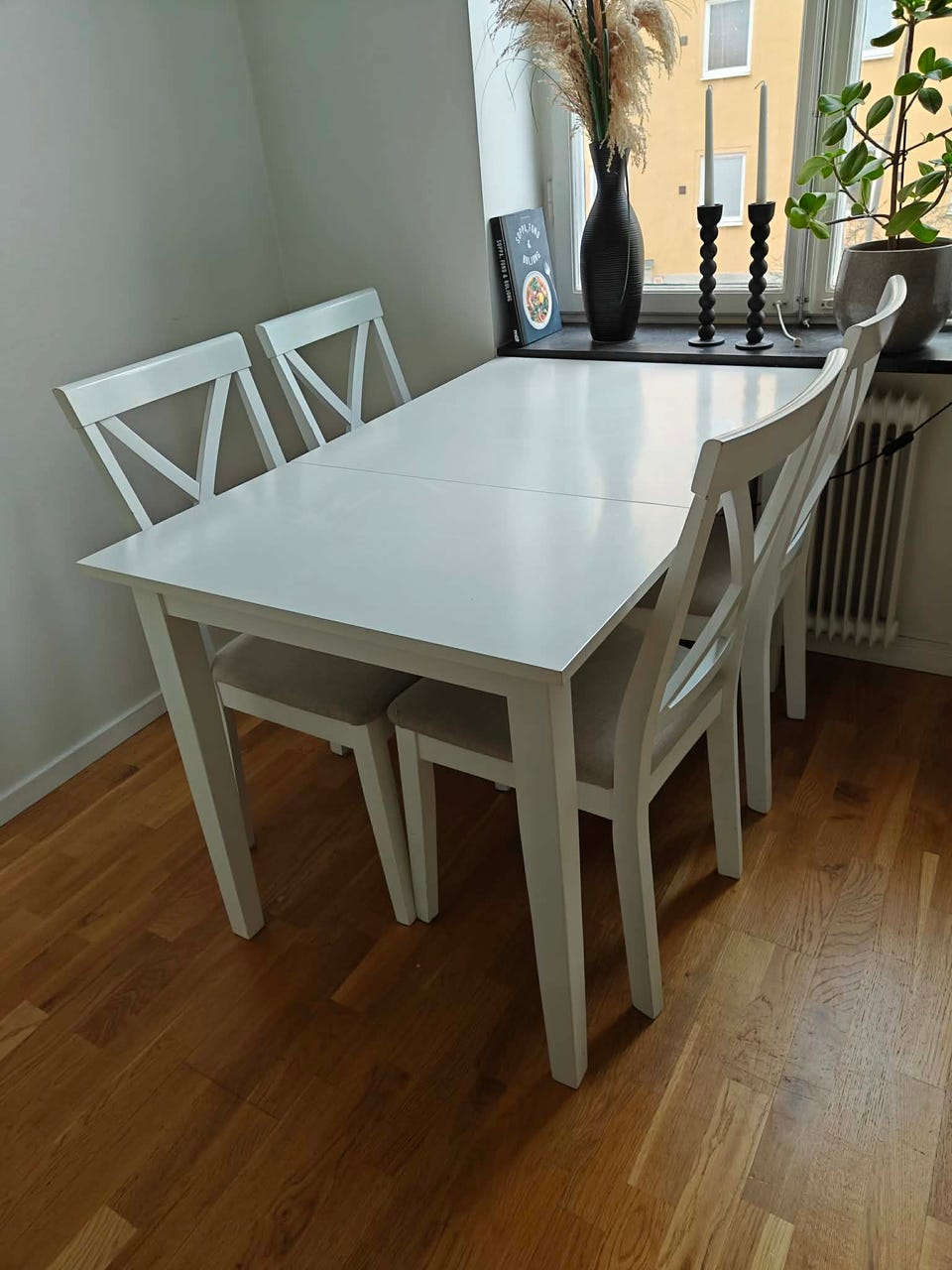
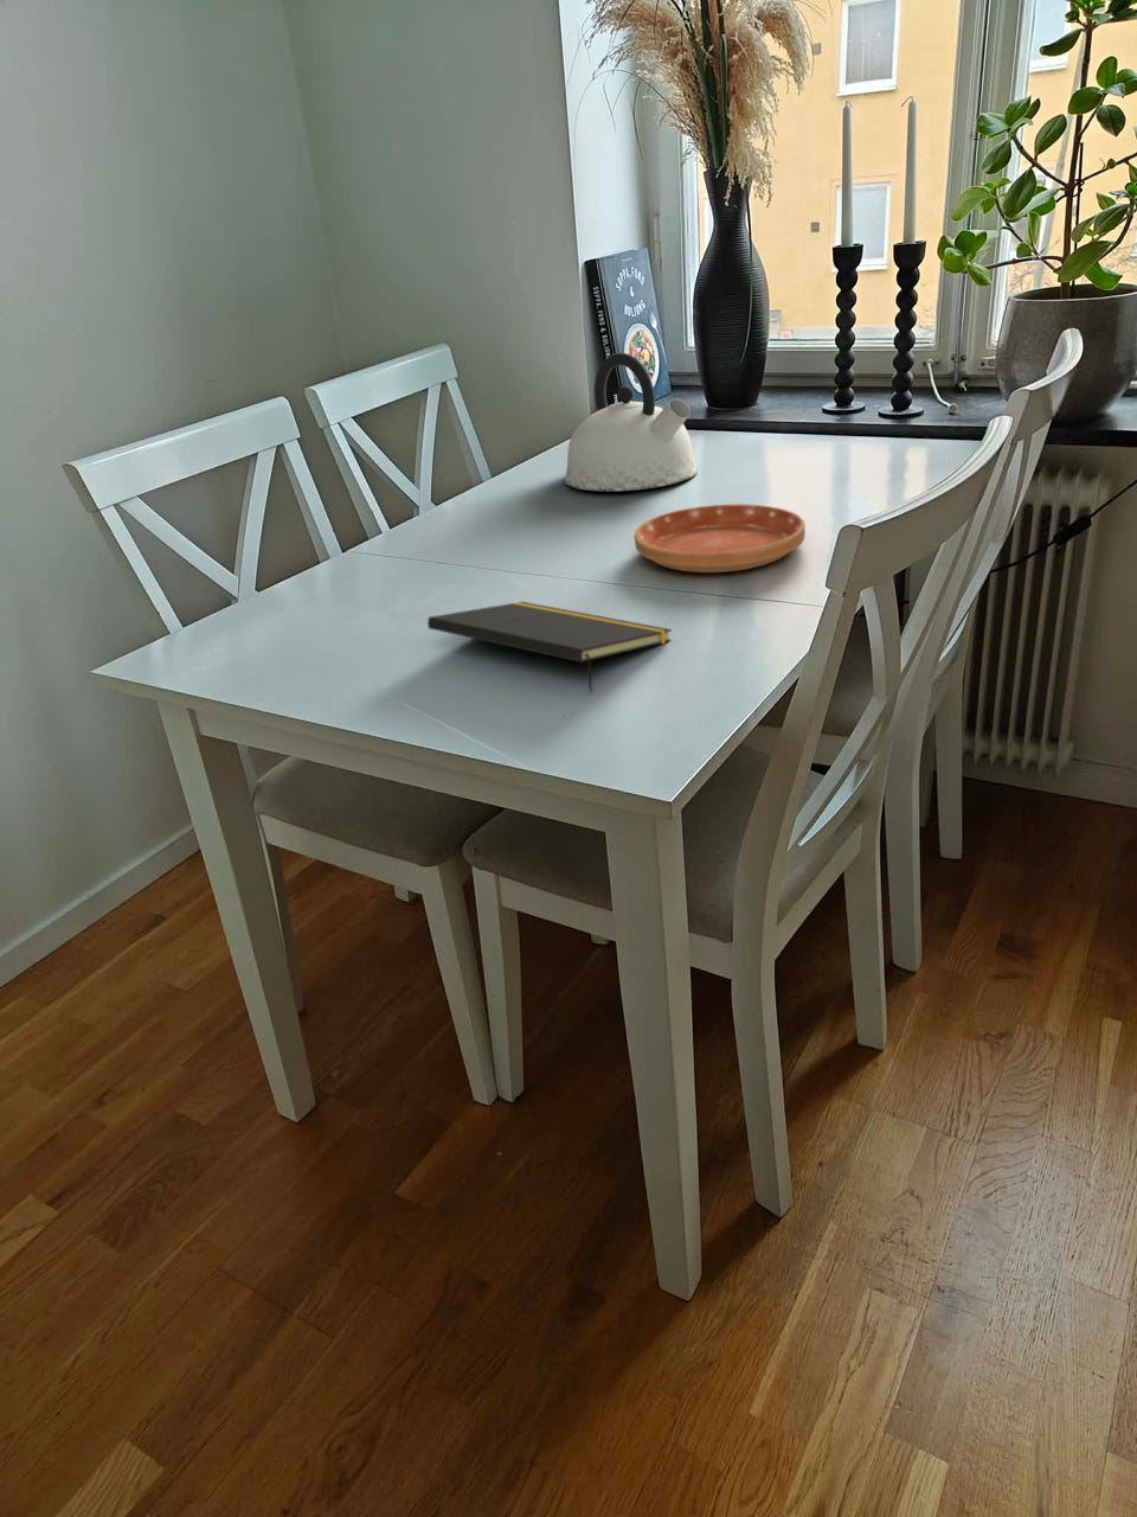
+ notepad (548, 628)
+ saucer (719, 539)
+ kettle (632, 416)
